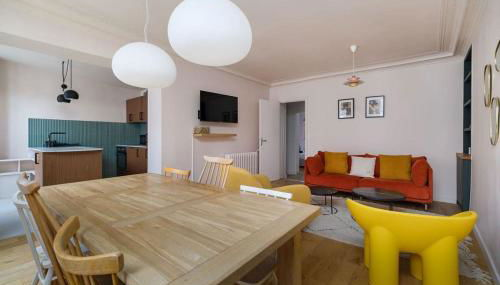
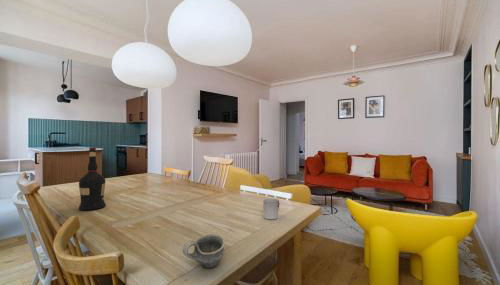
+ liquor (92, 177)
+ cup (272, 207)
+ cup (205, 251)
